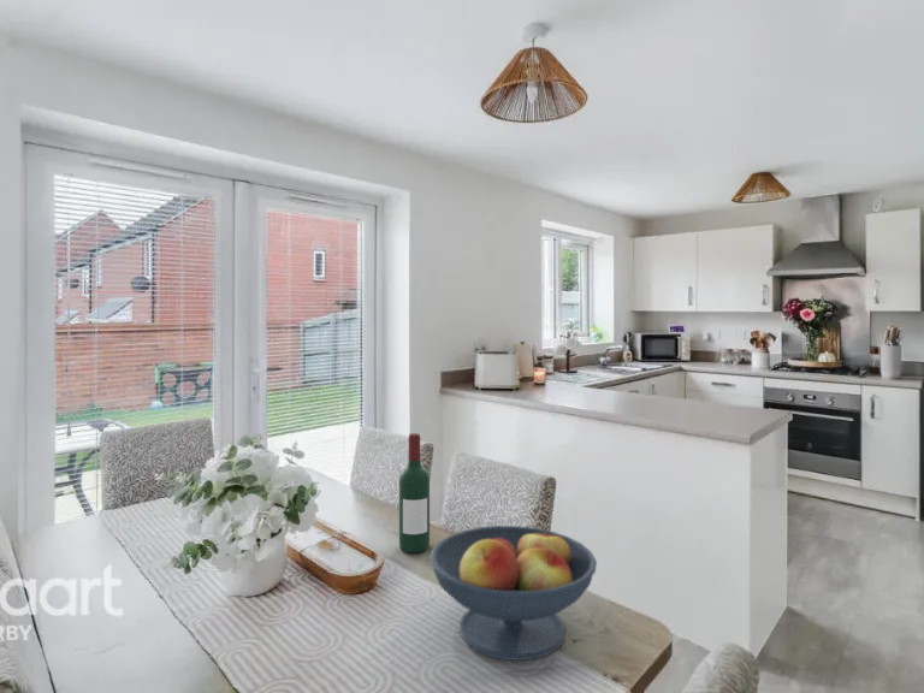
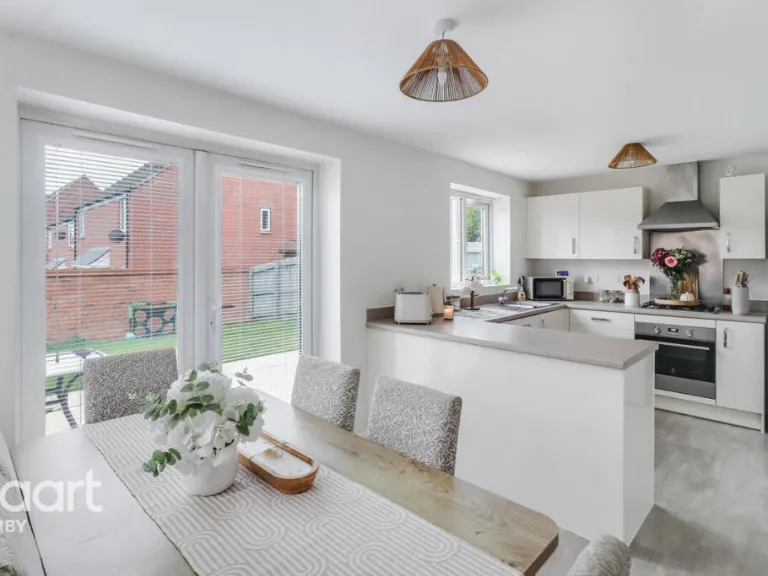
- wine bottle (414, 491)
- fruit bowl (511, 578)
